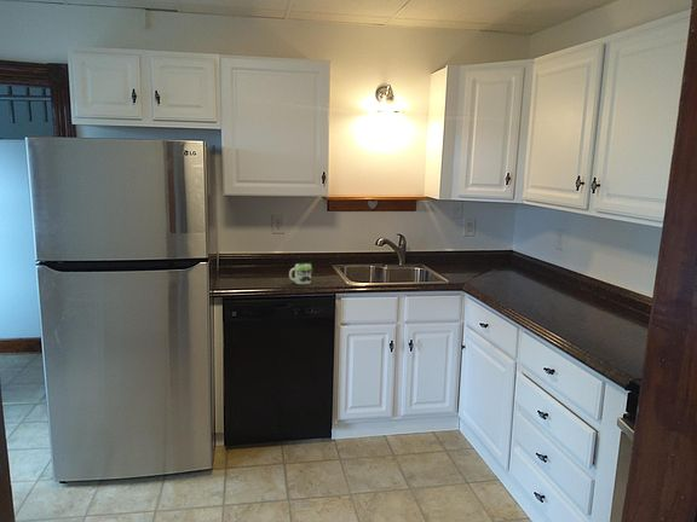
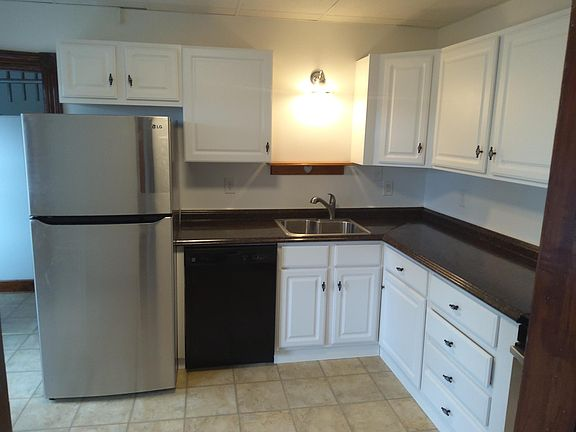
- mug (300, 272)
